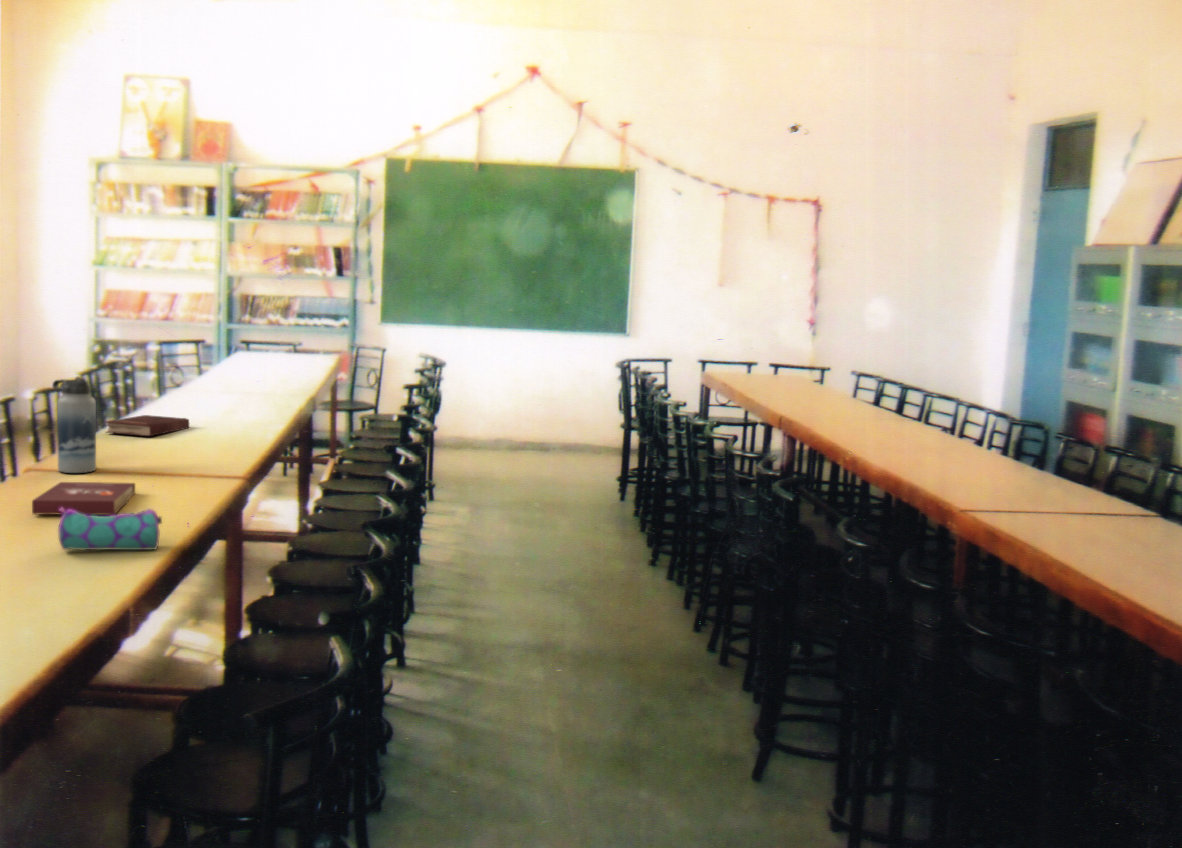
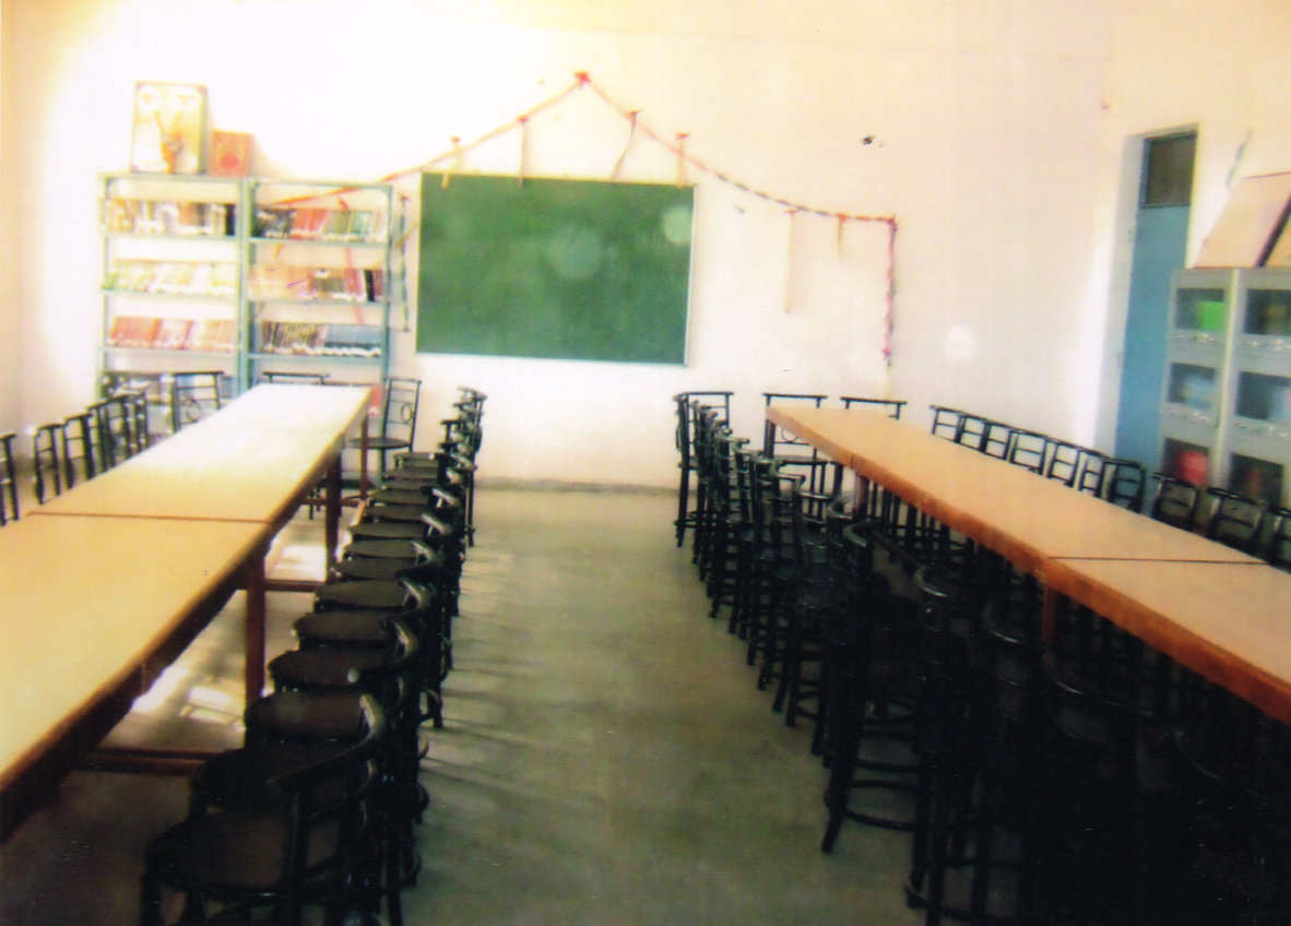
- book (86, 497)
- hardback book (148, 425)
- water bottle (75, 423)
- pencil case (110, 528)
